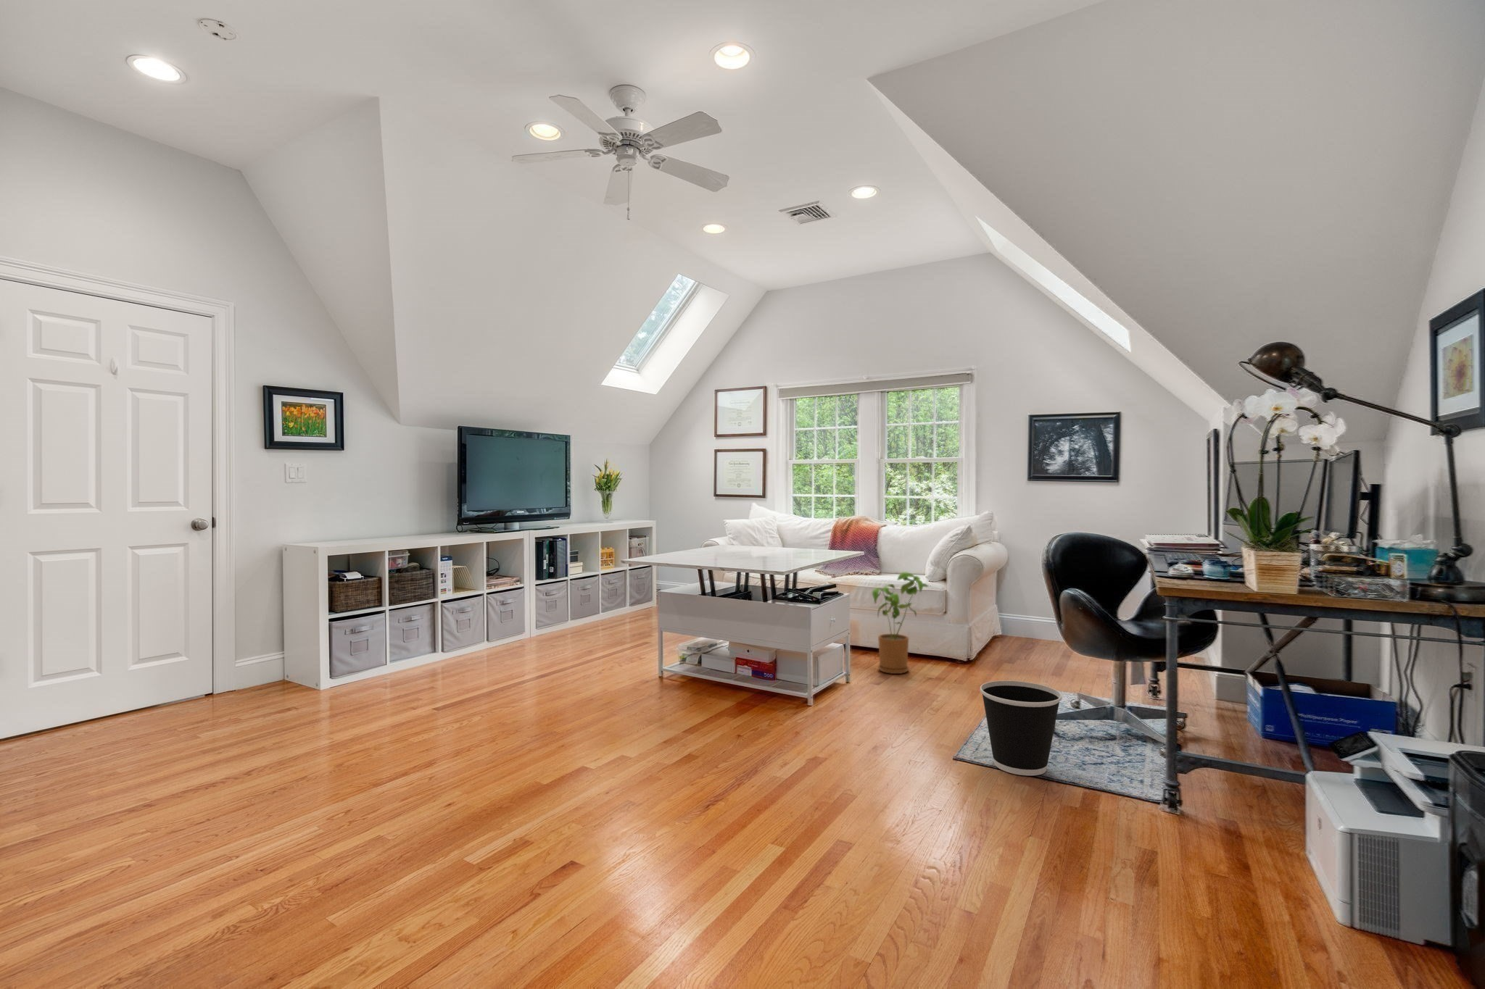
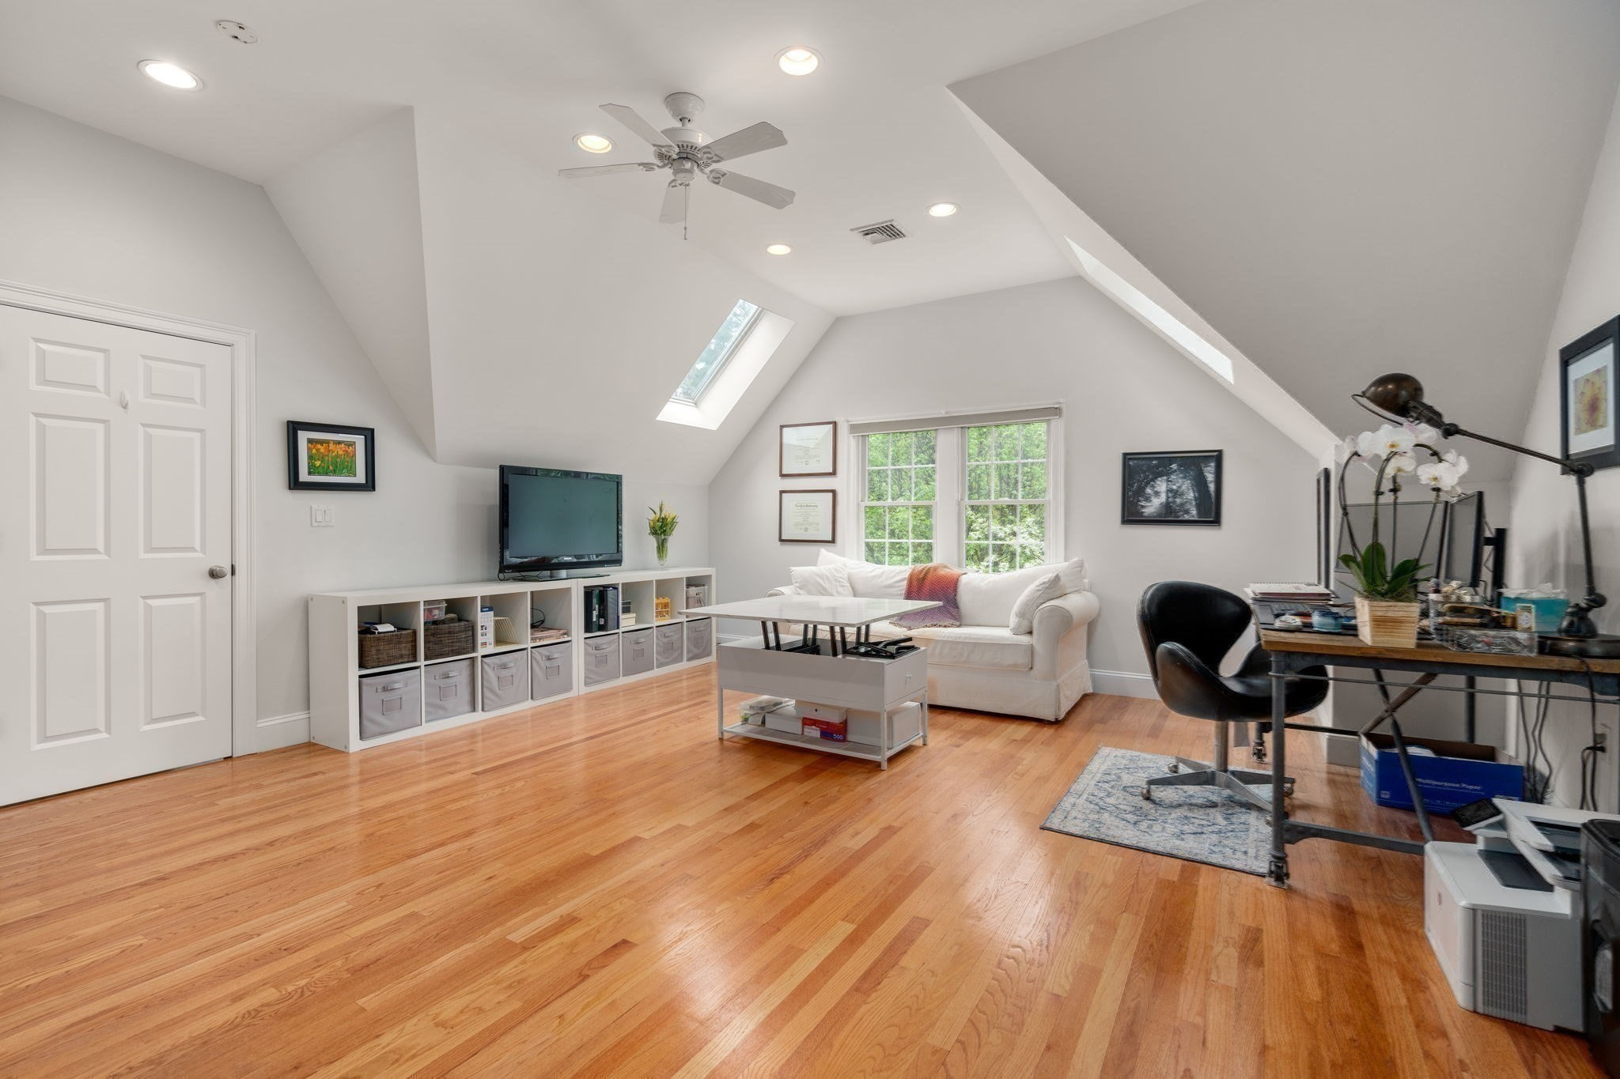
- wastebasket (1019, 729)
- house plant (894, 621)
